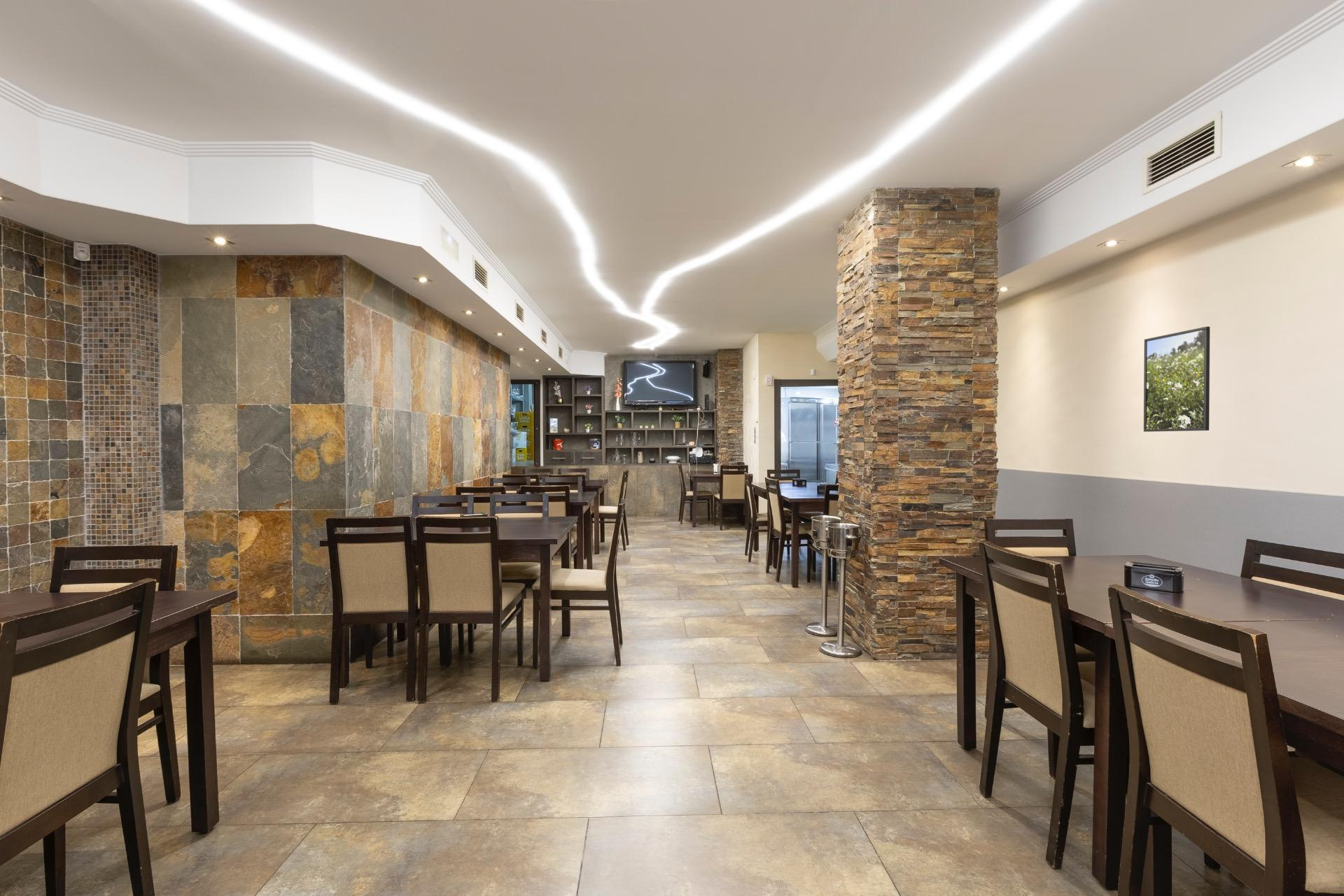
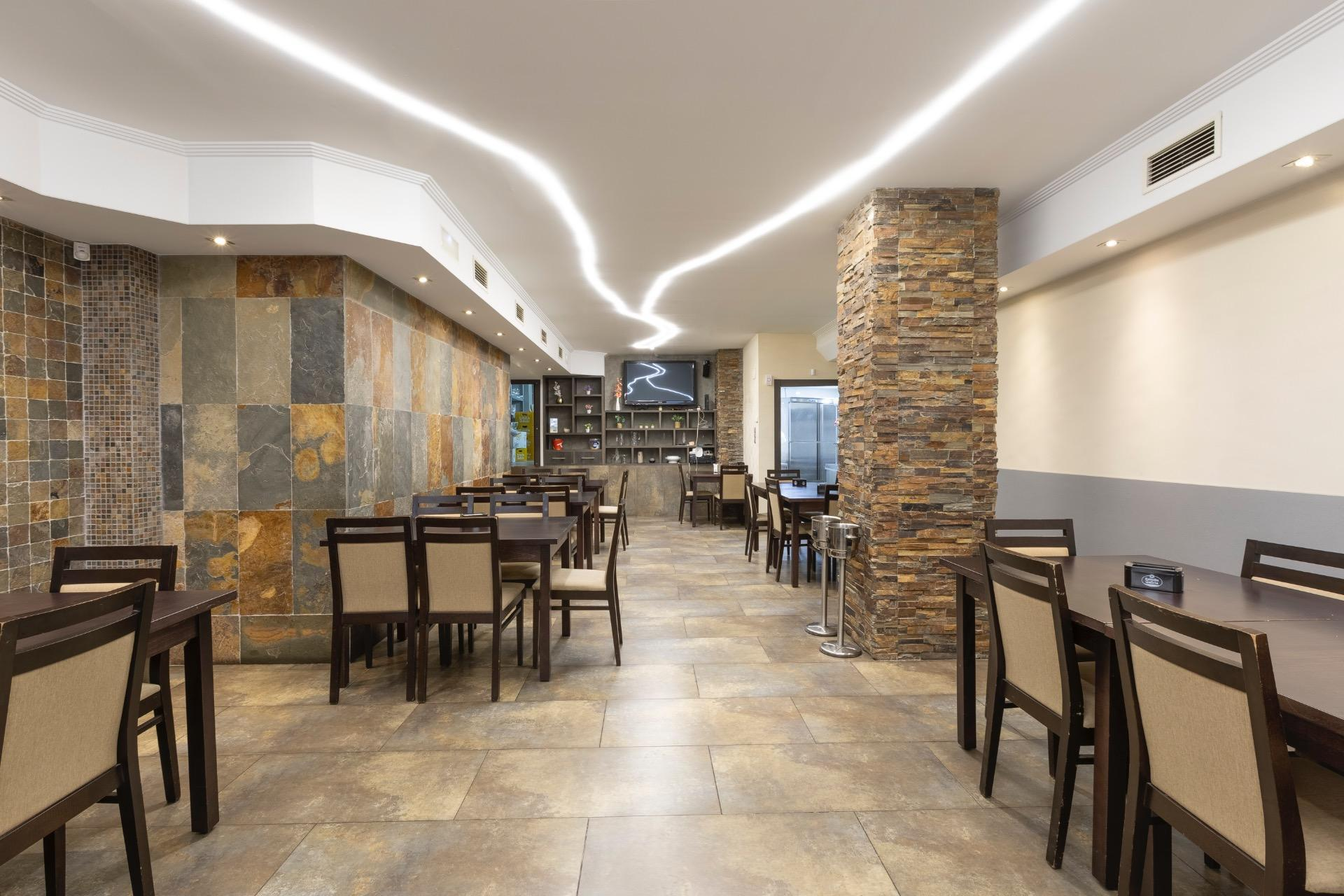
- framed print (1175, 382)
